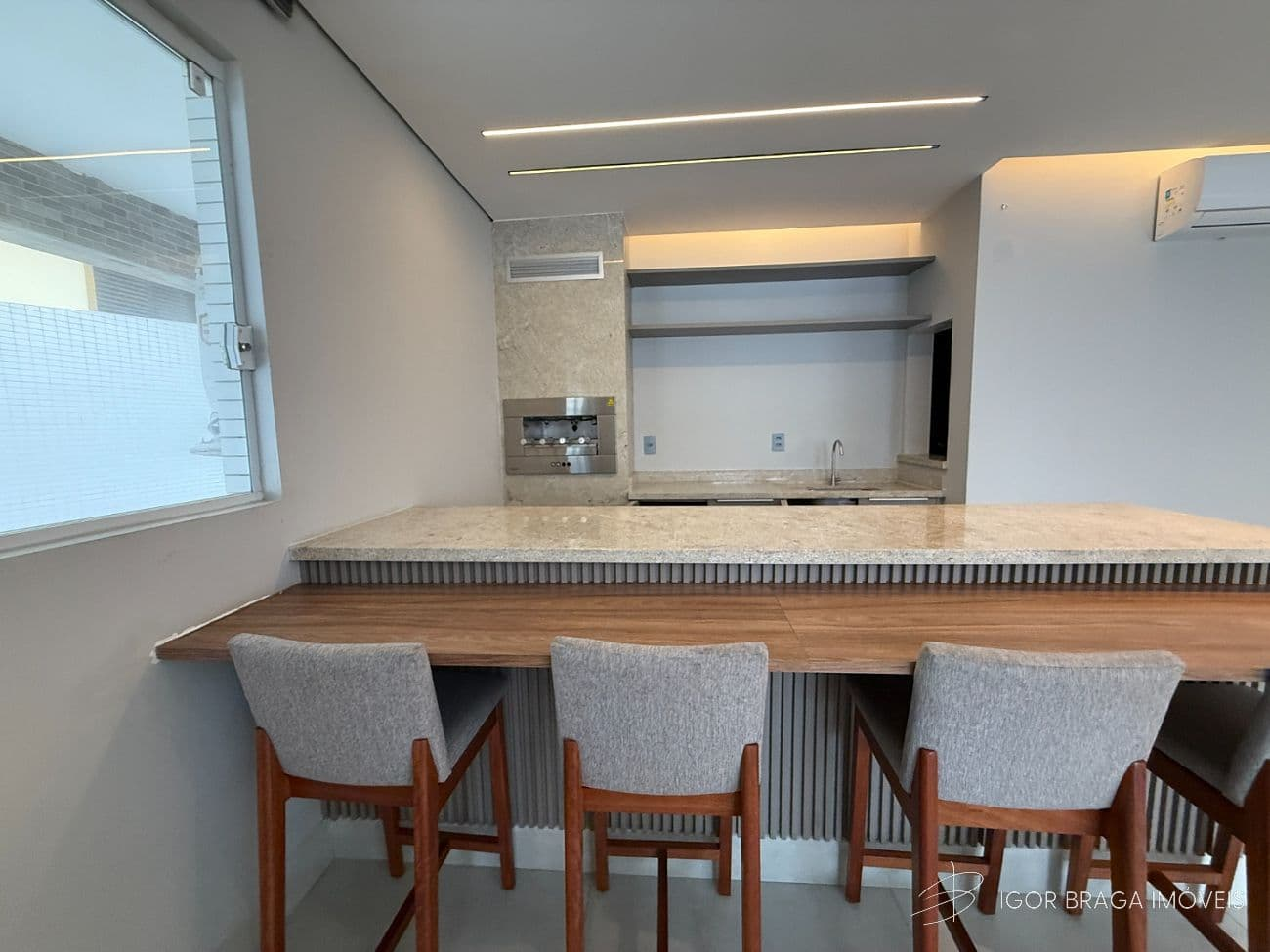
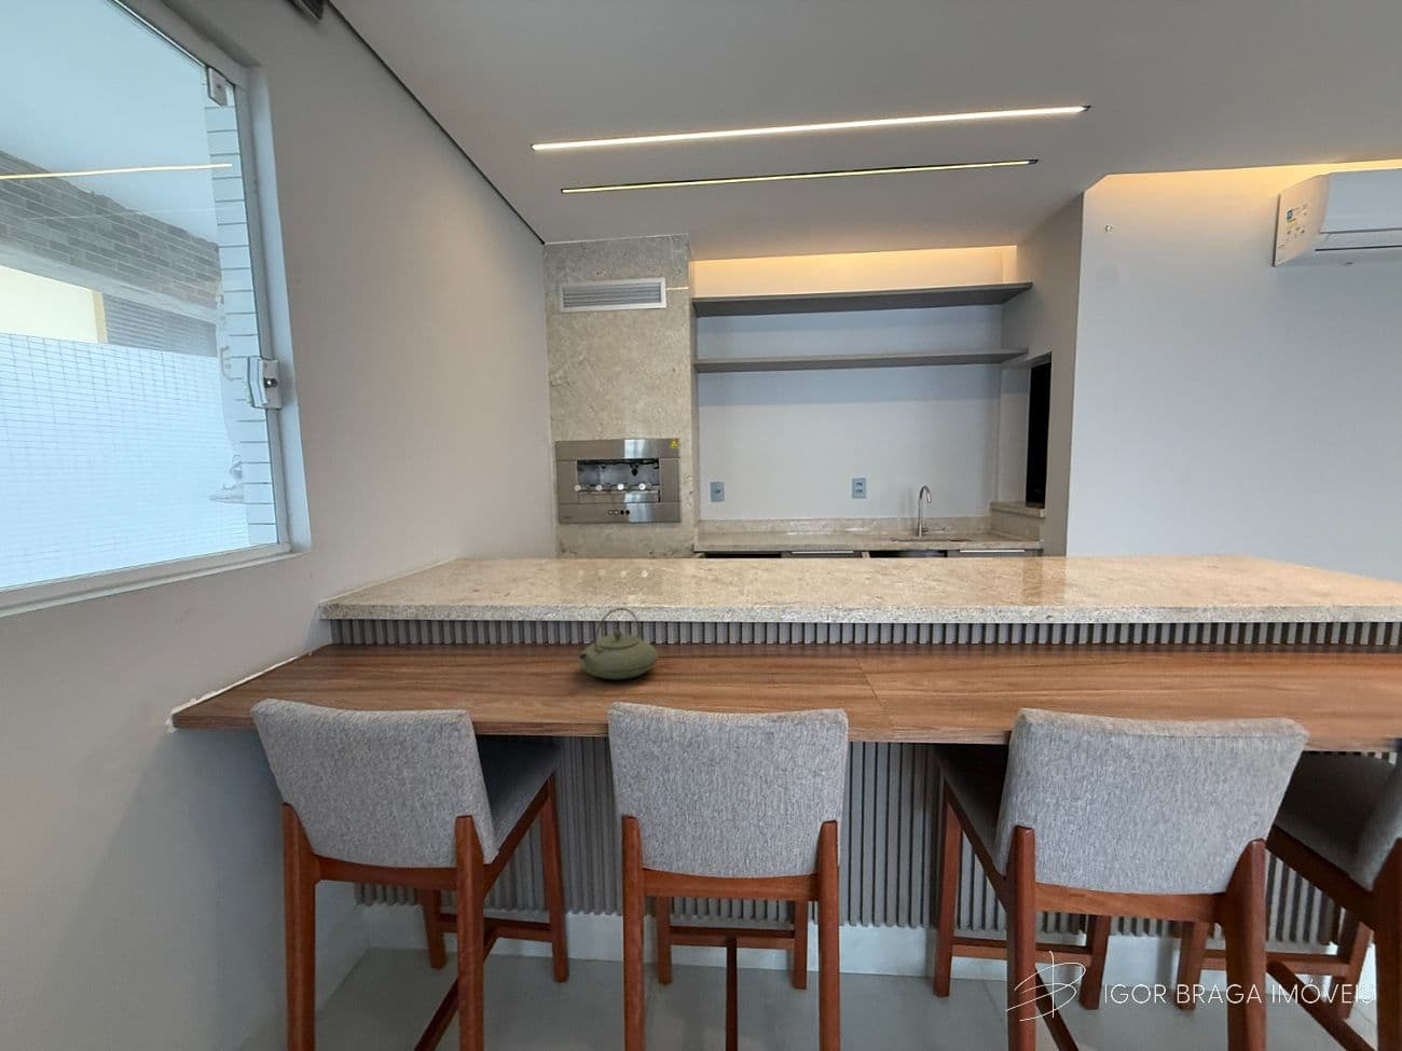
+ teapot (614, 640)
